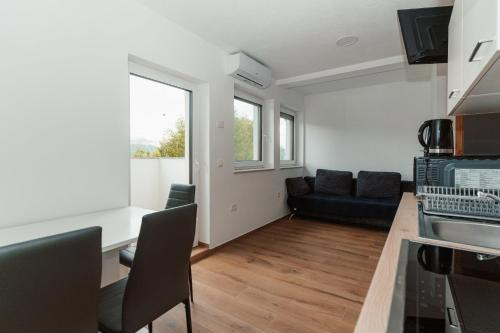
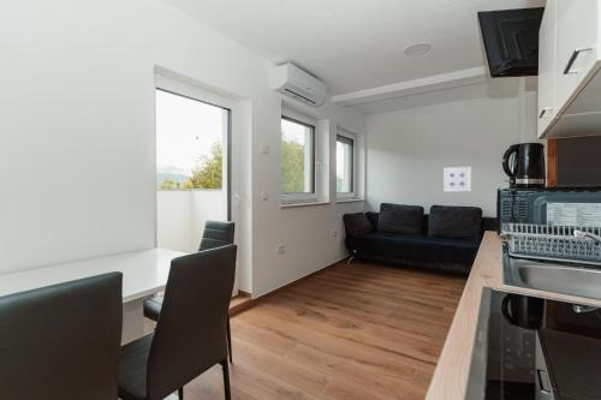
+ wall art (457, 179)
